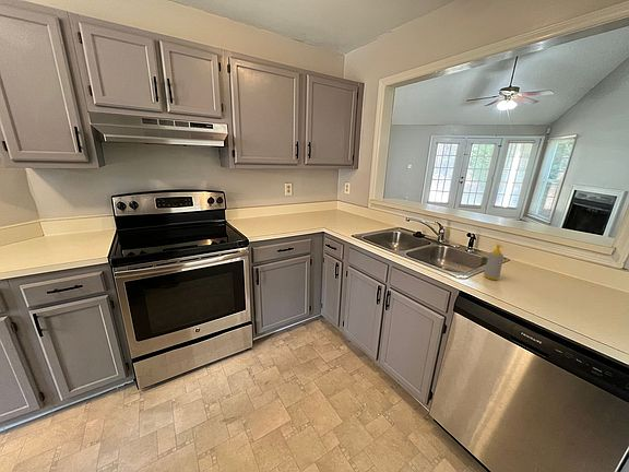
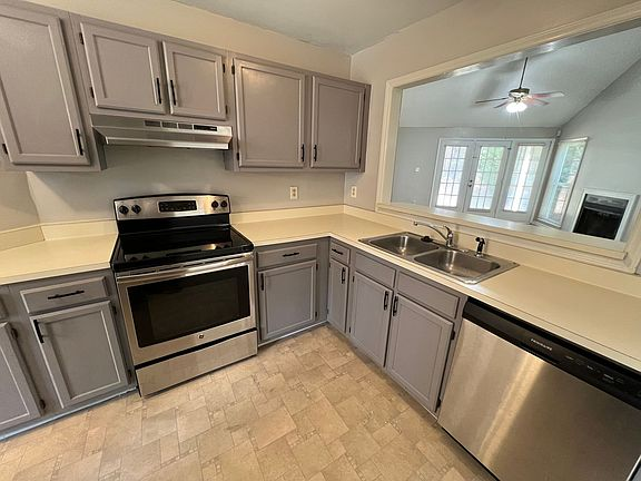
- soap bottle (495, 261)
